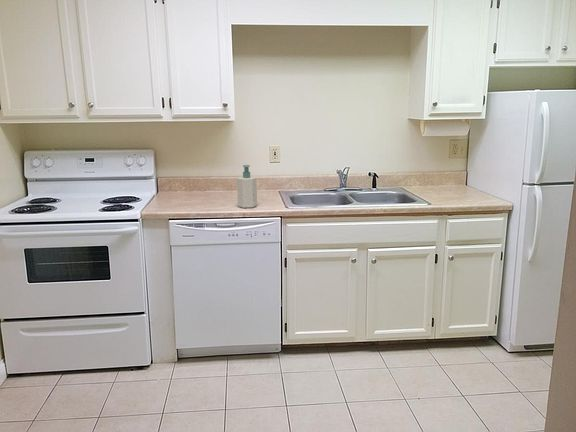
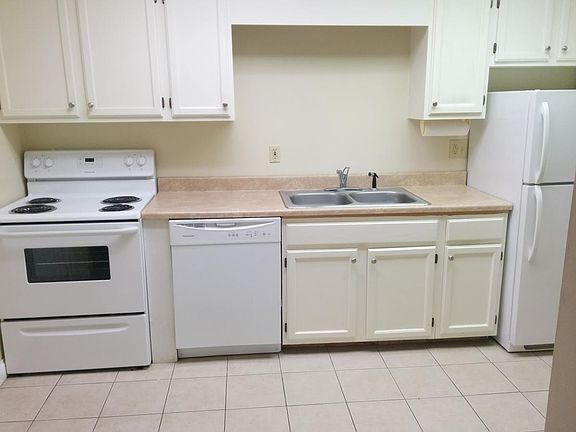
- soap bottle (246, 185)
